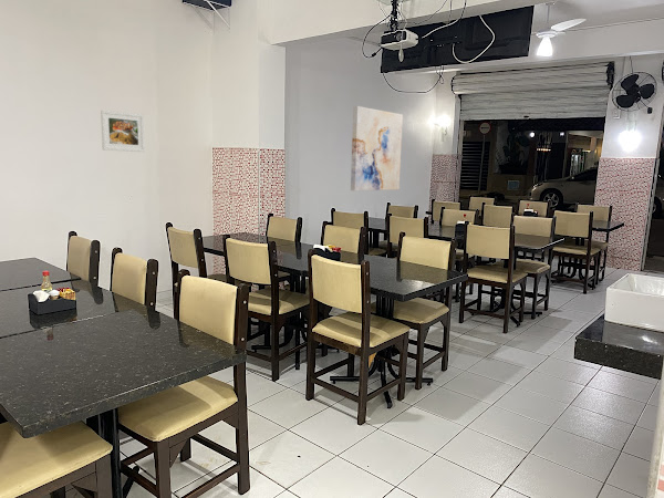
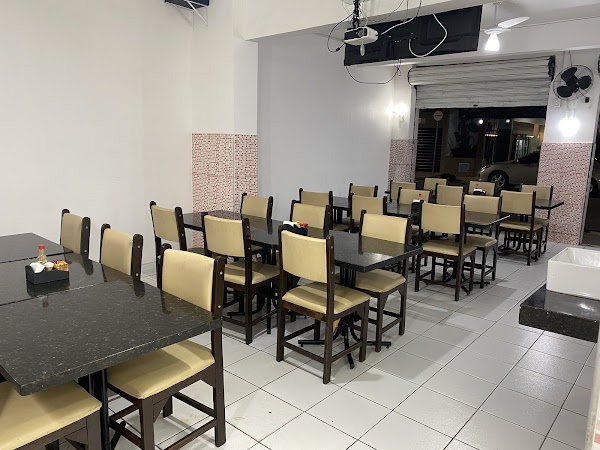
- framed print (123, 132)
- wall art (377, 151)
